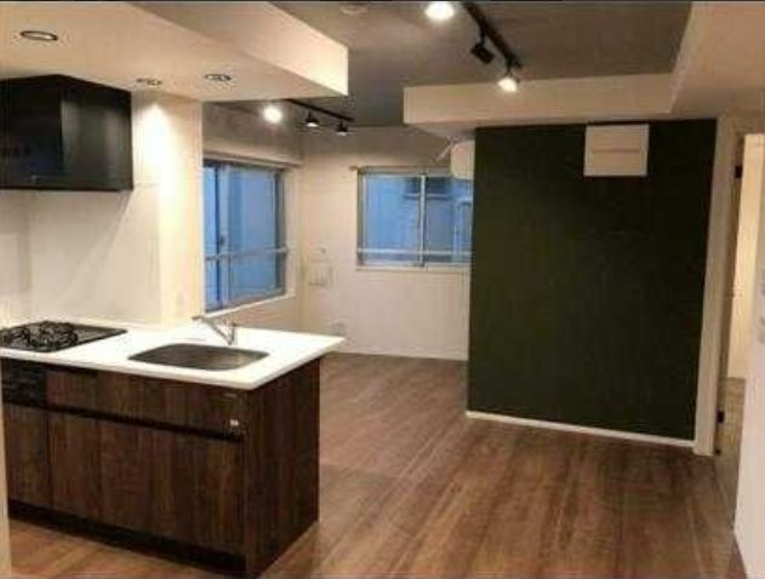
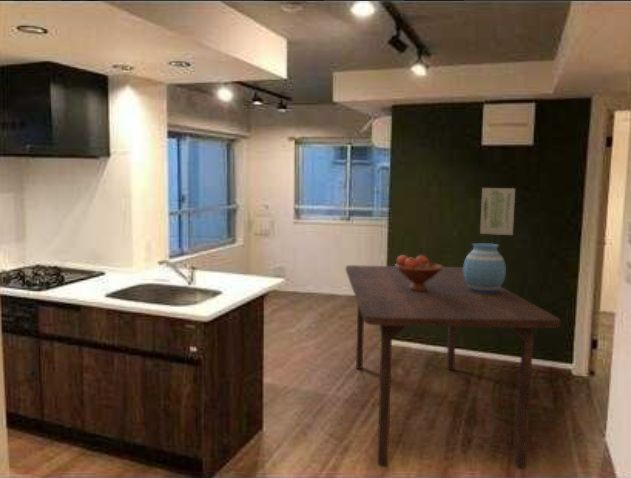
+ fruit bowl (418, 272)
+ wall art (497, 211)
+ vase (484, 267)
+ dining table (447, 347)
